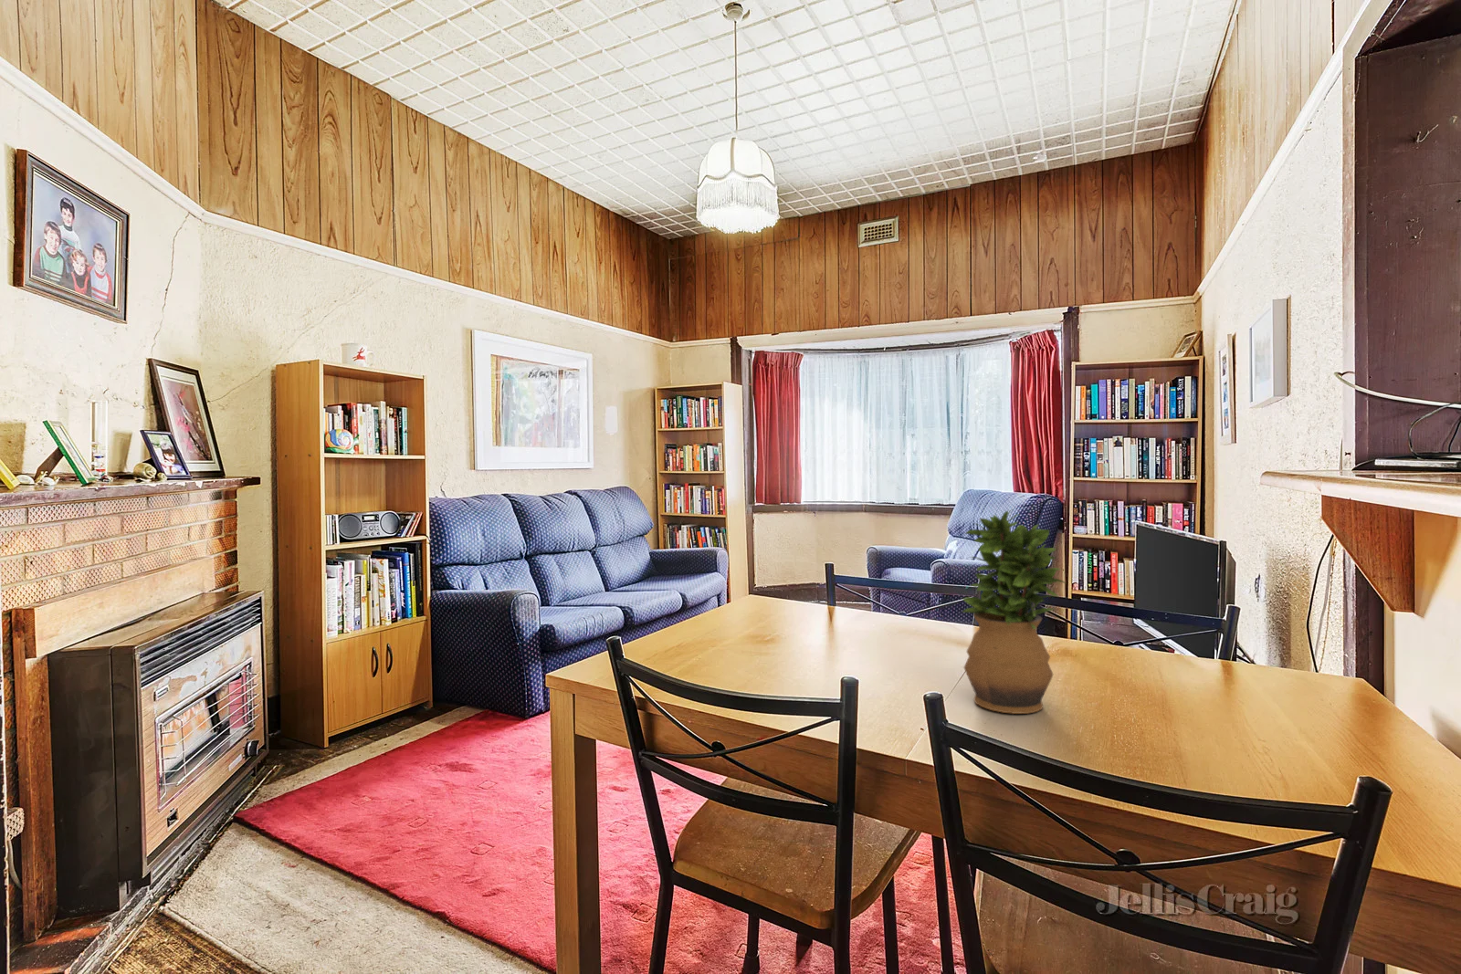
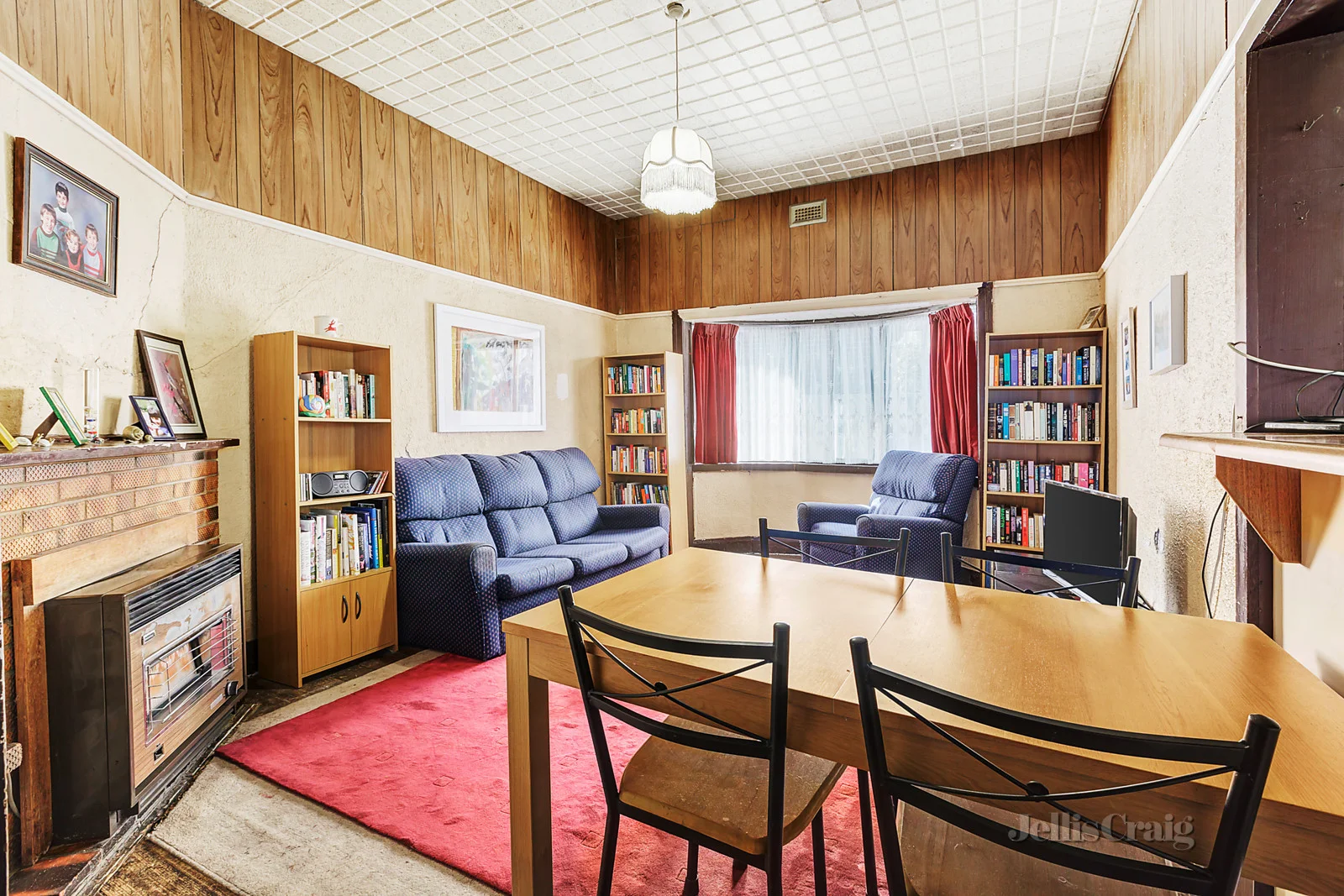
- potted plant (1019, 607)
